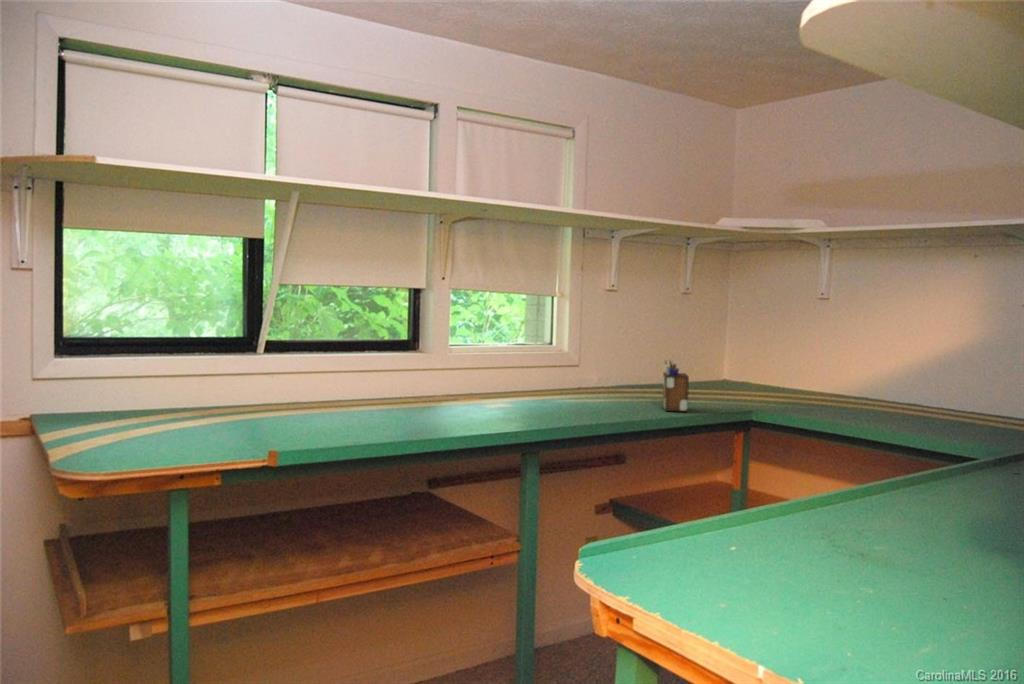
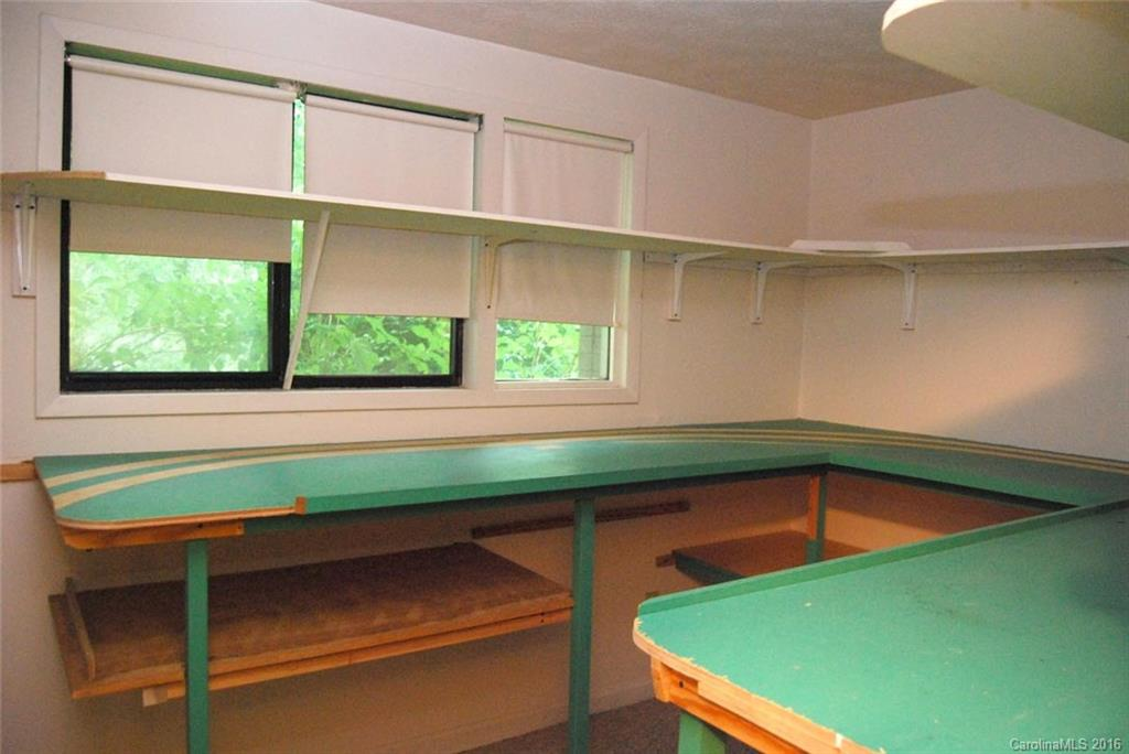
- desk organizer (675, 385)
